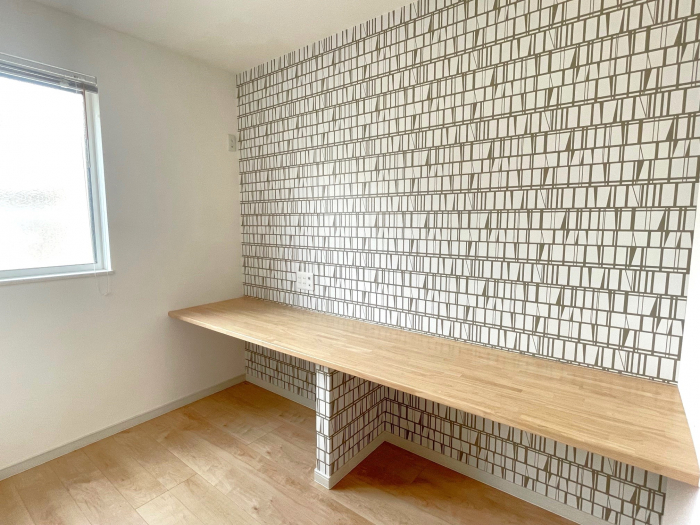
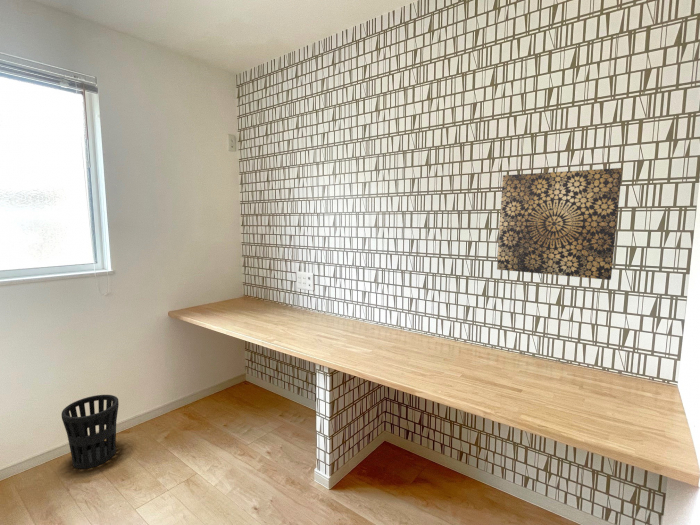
+ wastebasket (92, 431)
+ wall art (553, 224)
